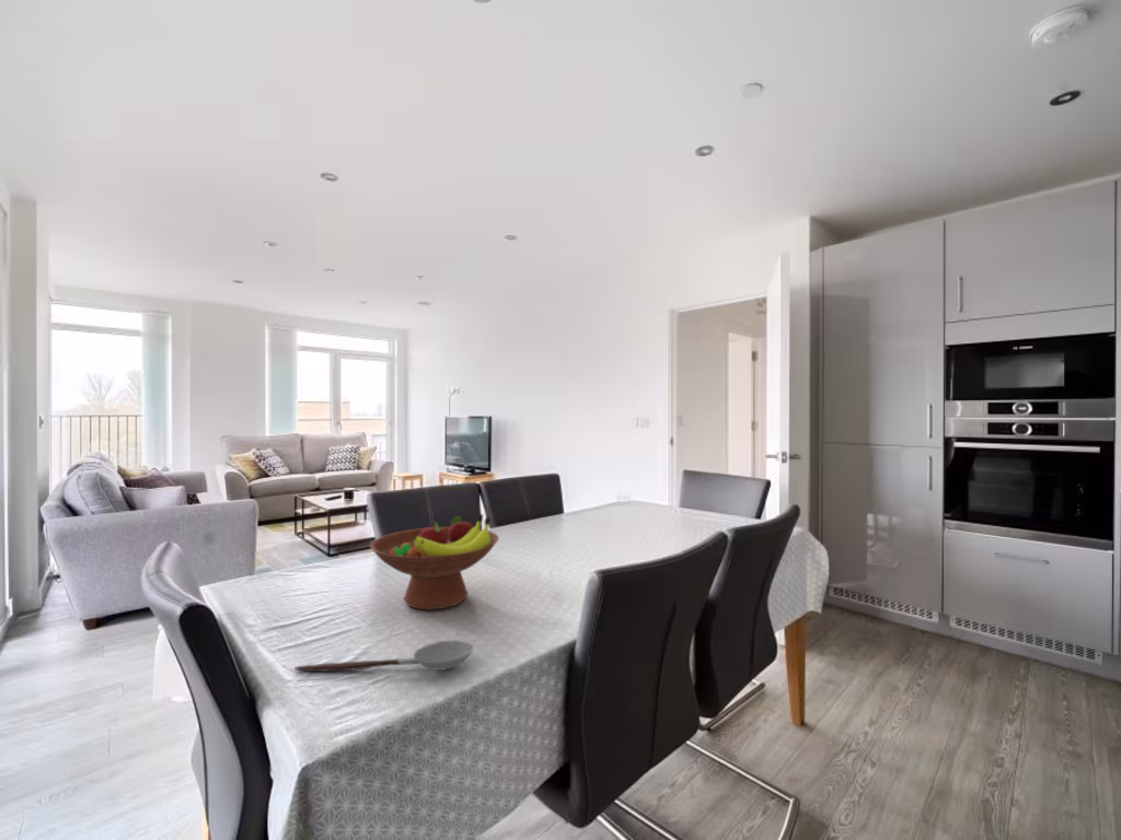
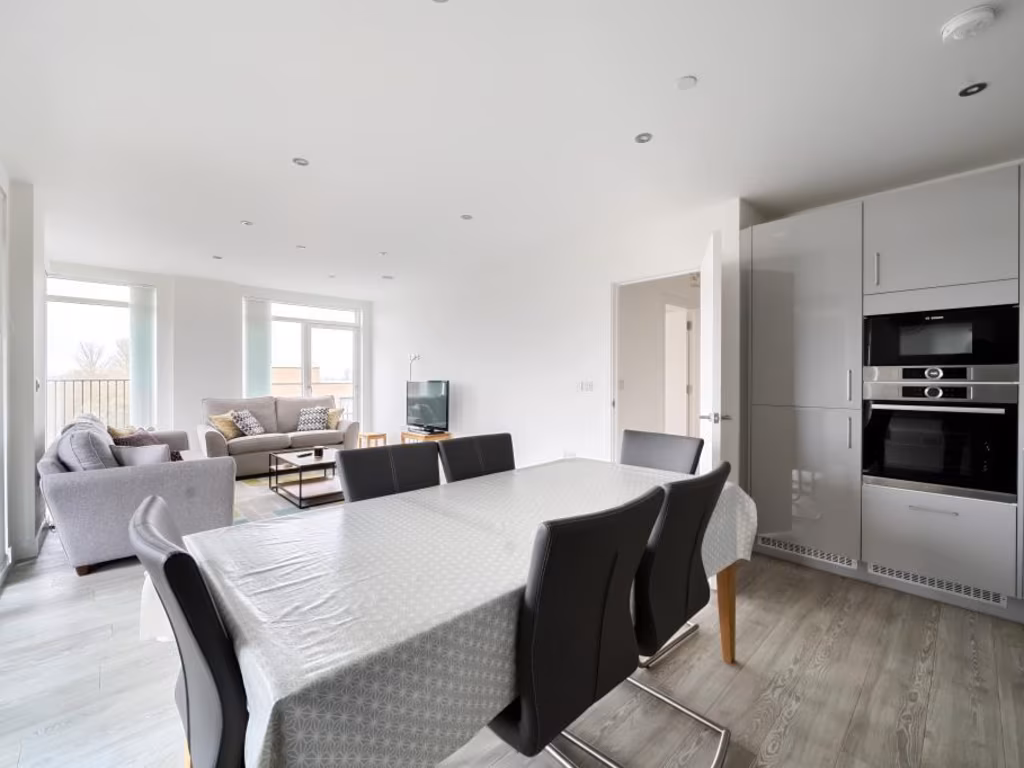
- spoon (384, 660)
- fruit bowl (436, 558)
